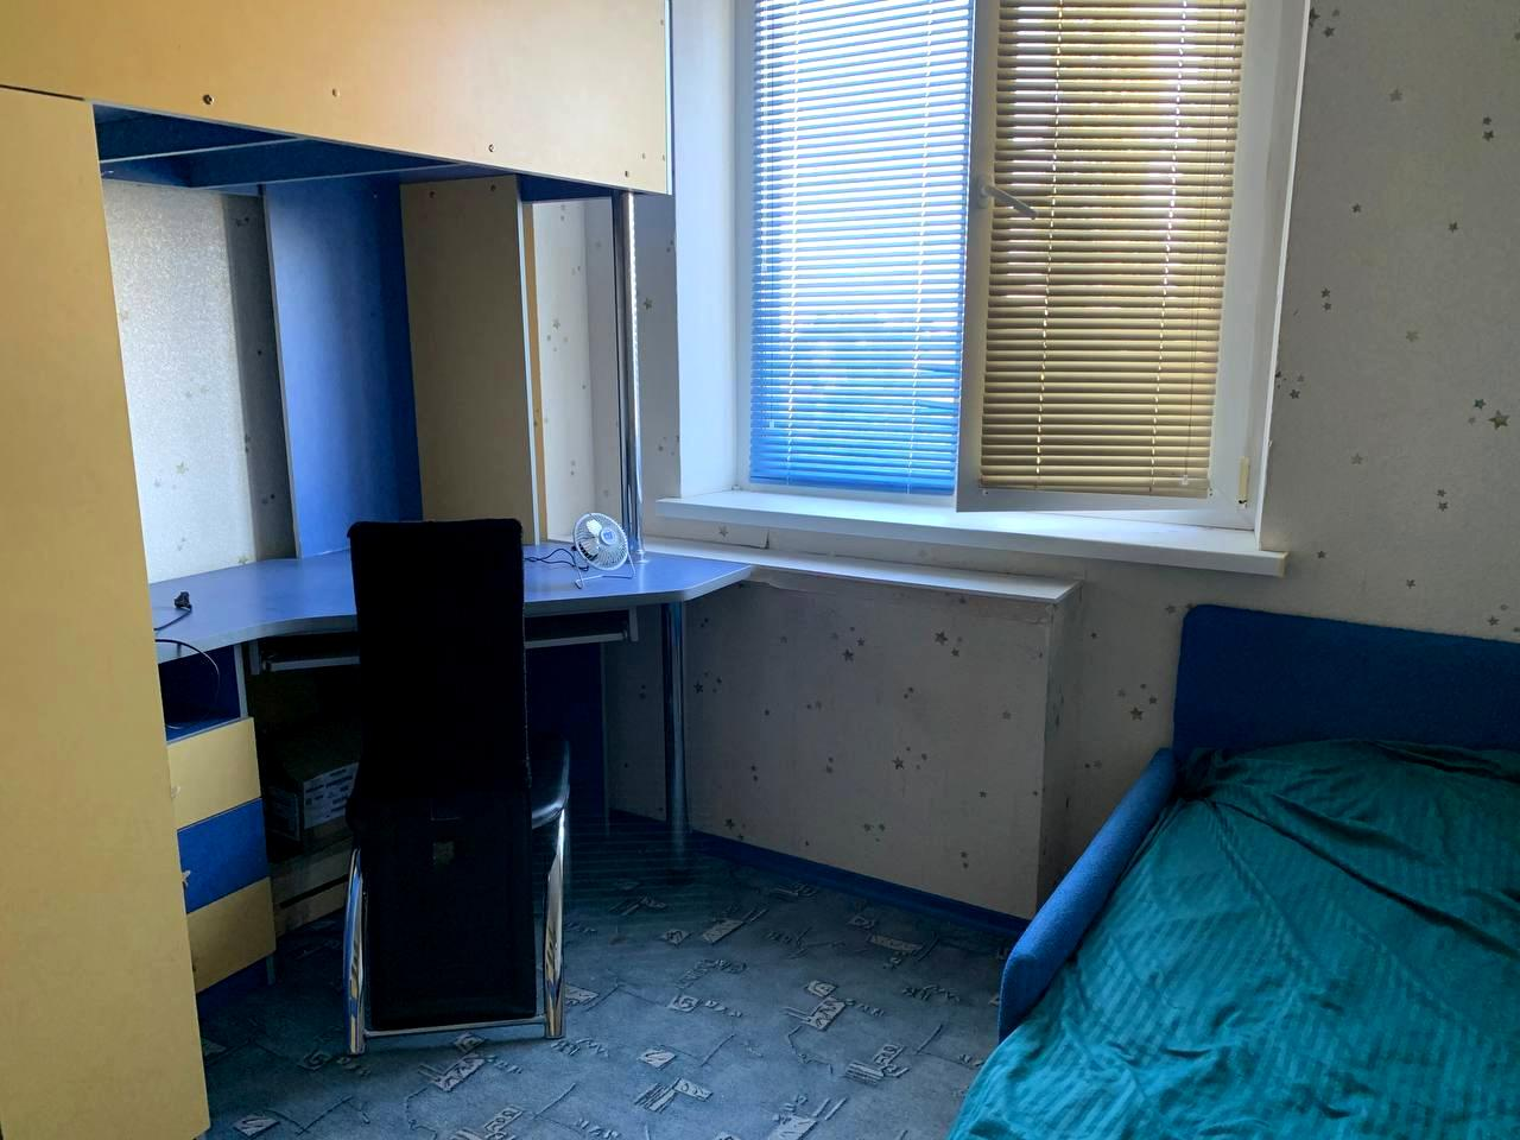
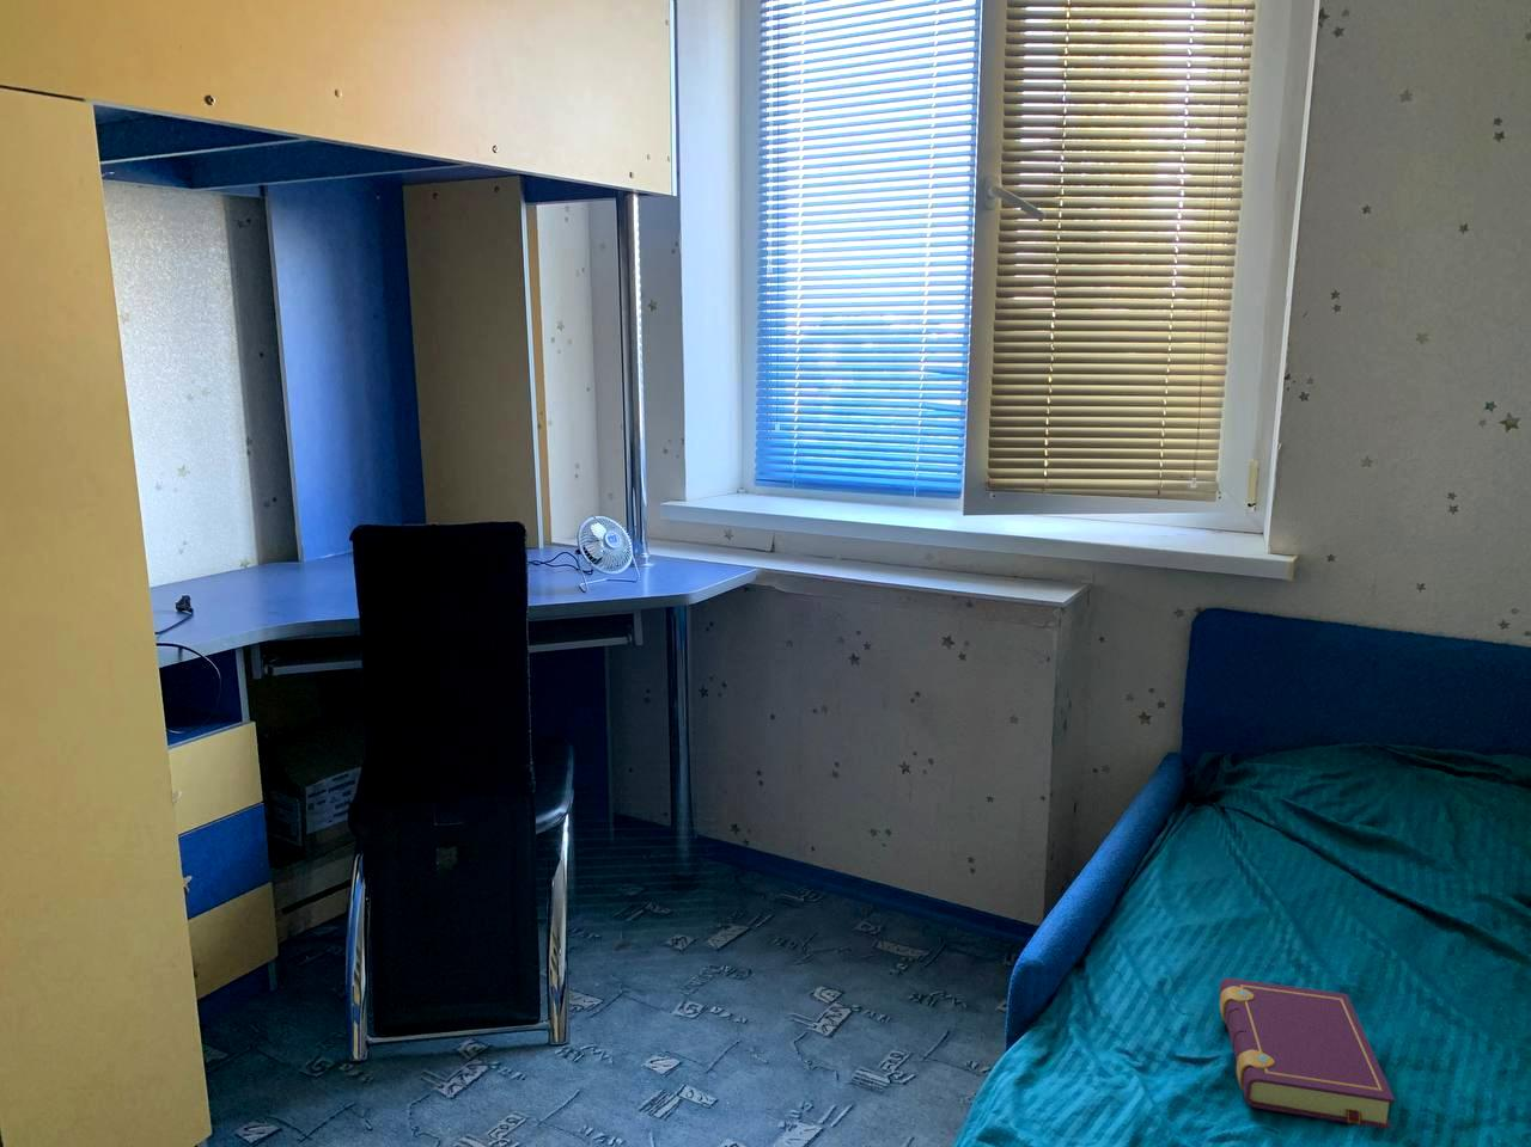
+ book (1298, 1047)
